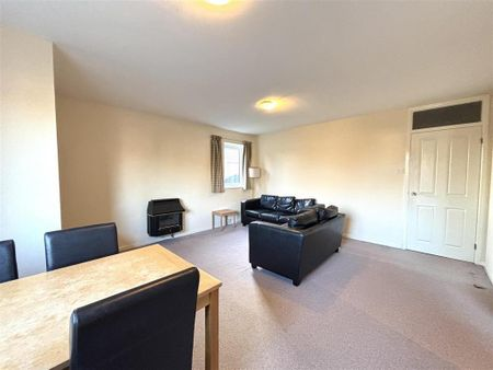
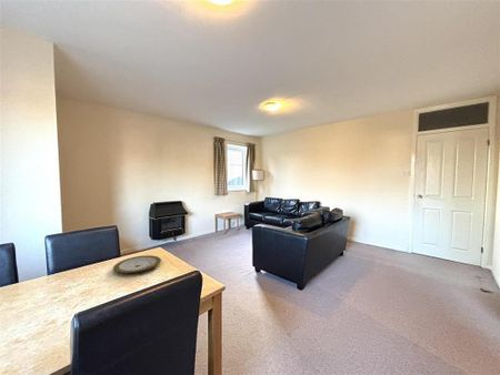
+ plate (138, 264)
